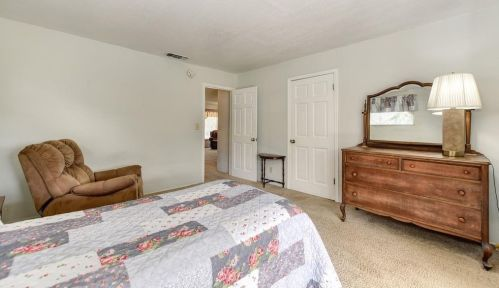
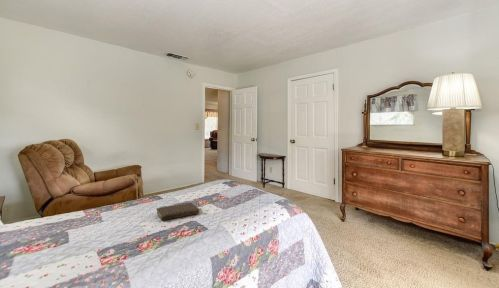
+ book (179, 211)
